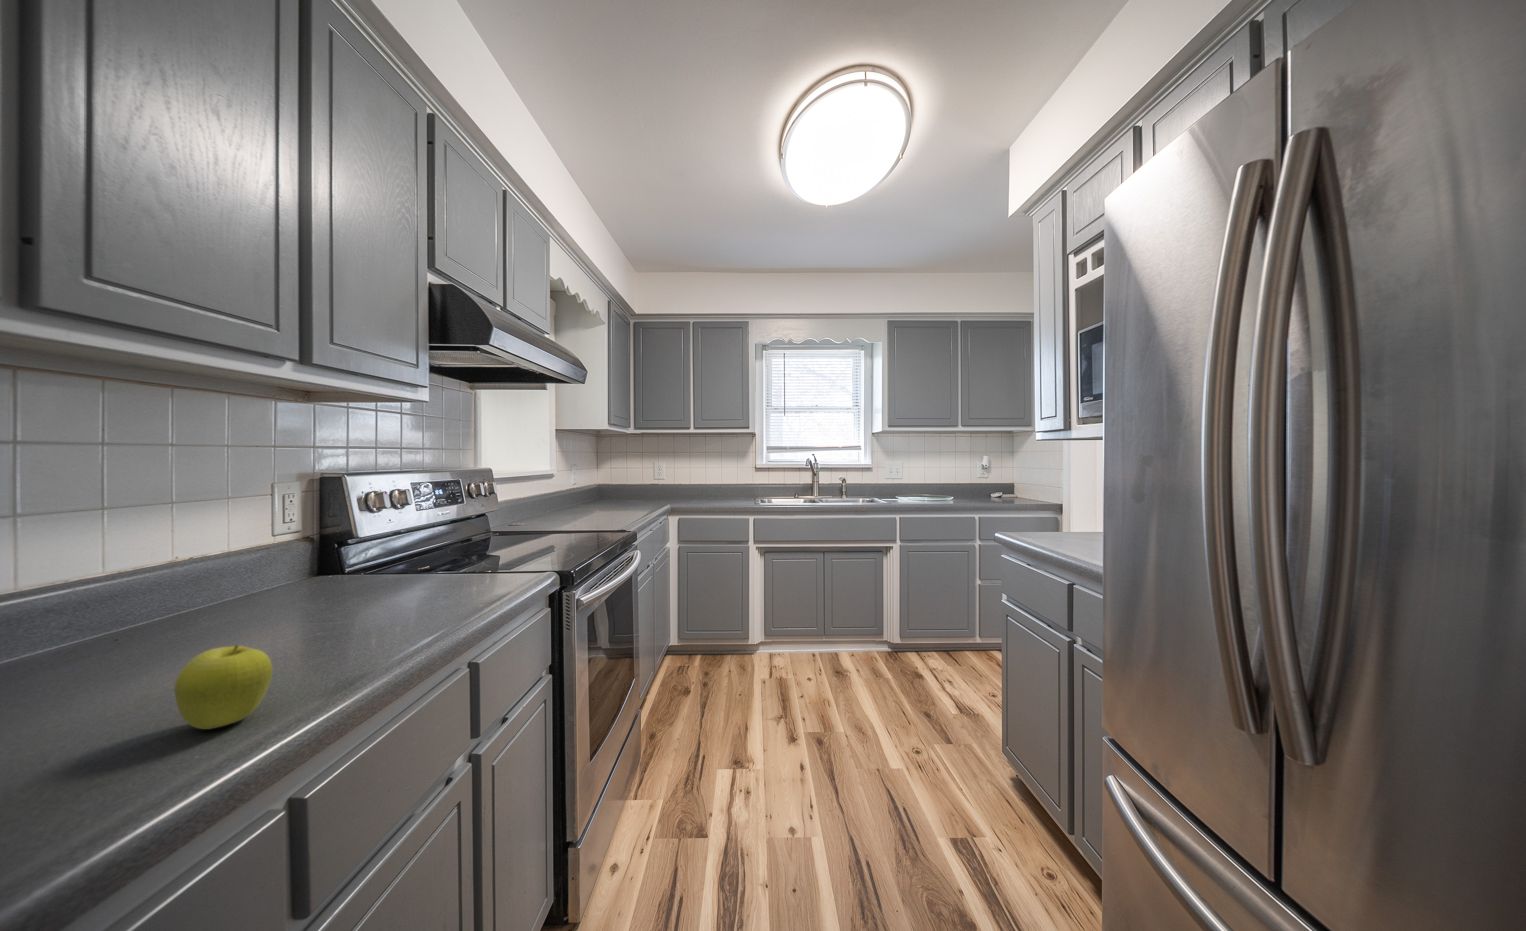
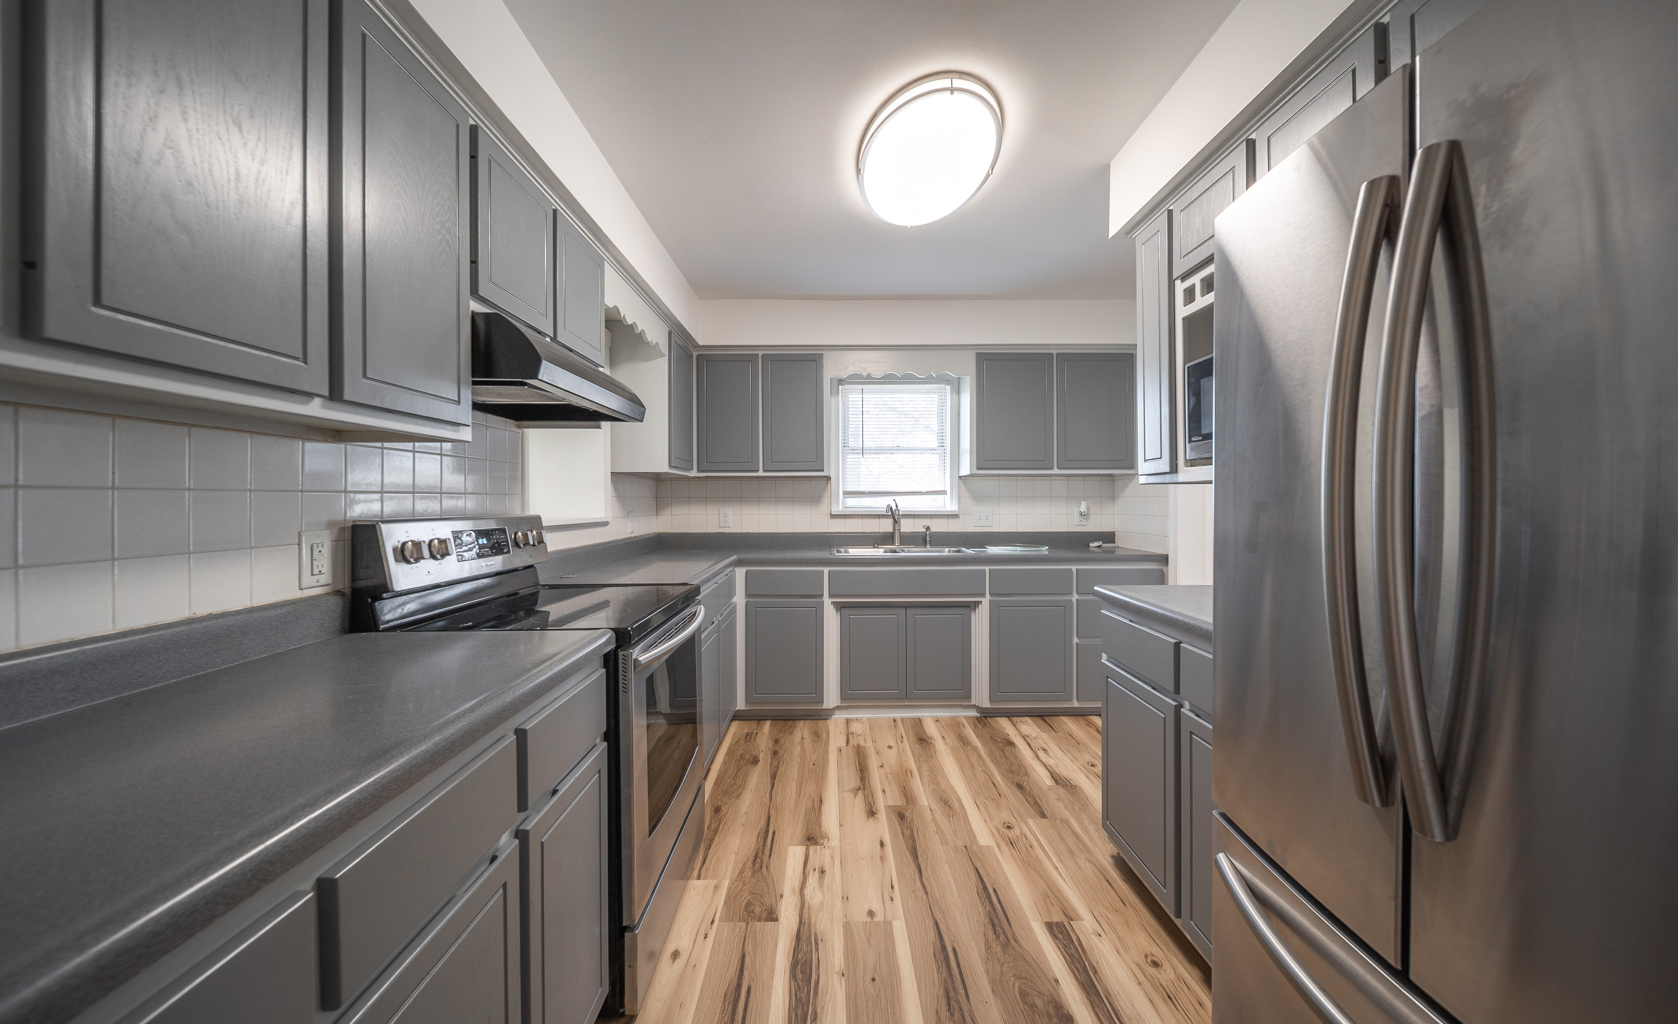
- fruit (226, 685)
